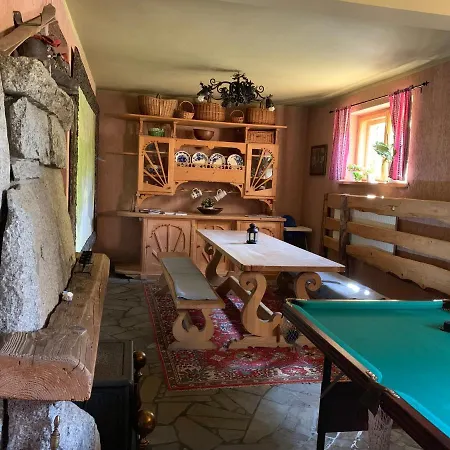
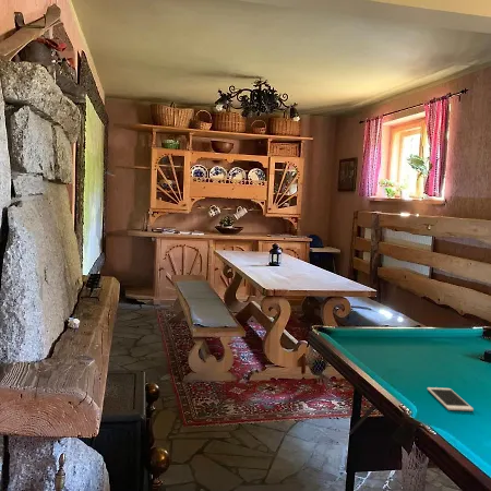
+ cell phone (448, 398)
